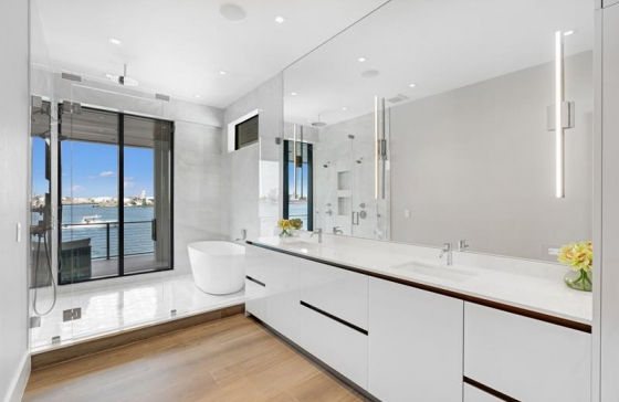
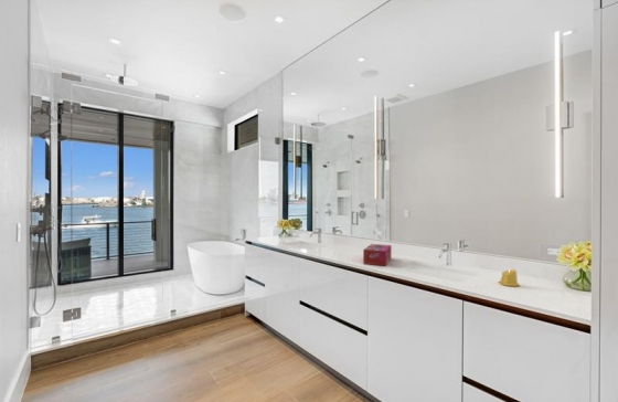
+ tissue box (377, 254)
+ candle (508, 276)
